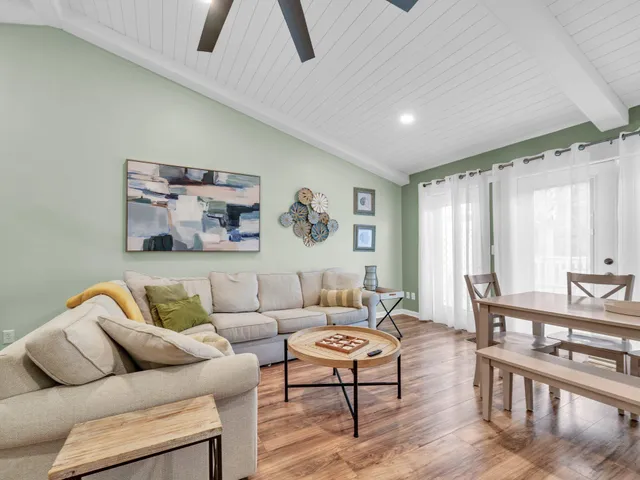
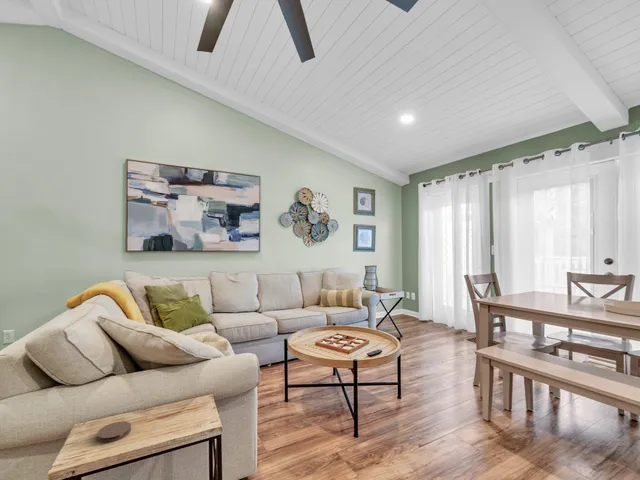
+ coaster (114, 431)
